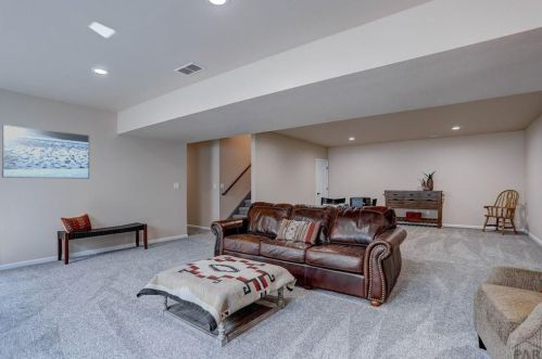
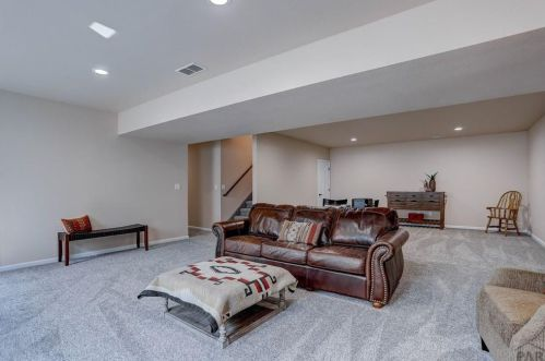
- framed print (50, 154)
